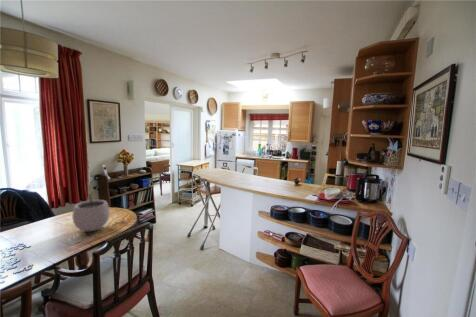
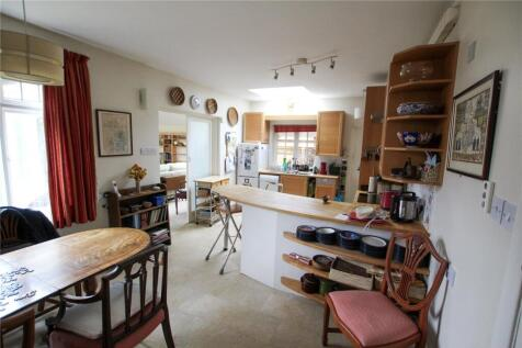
- plant pot (91, 210)
